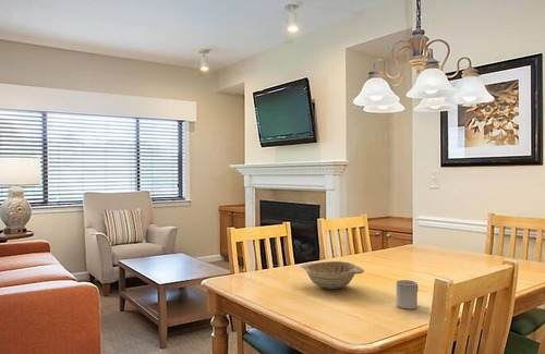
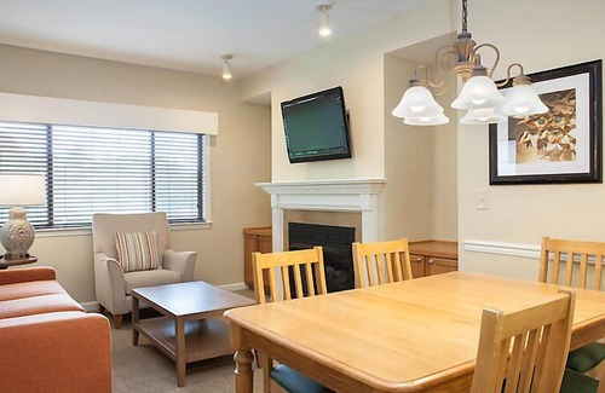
- decorative bowl (330, 276)
- cup (409, 293)
